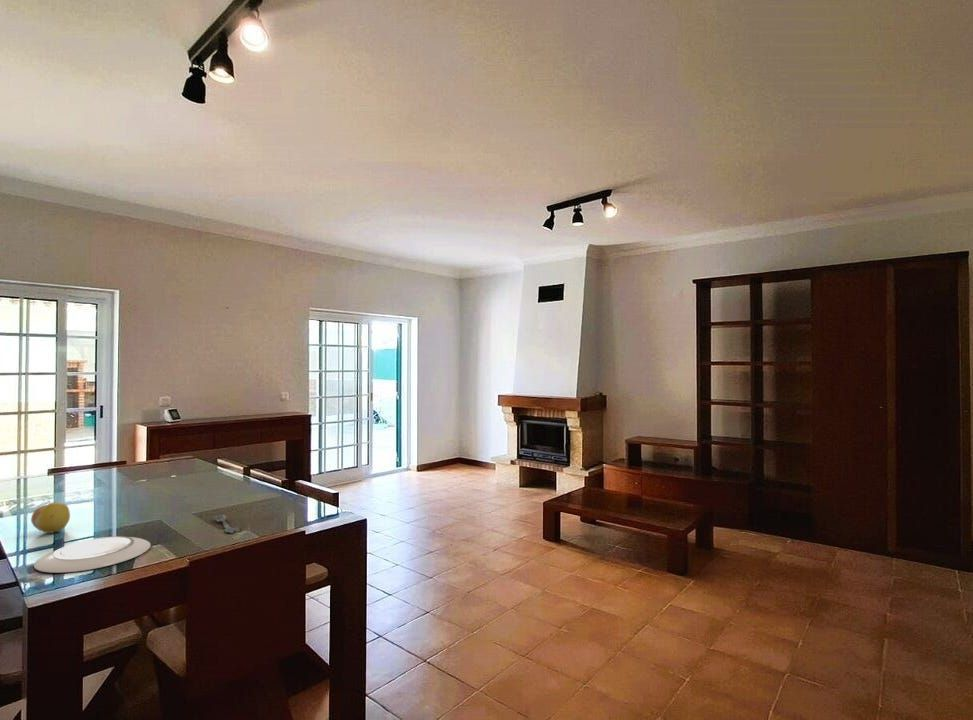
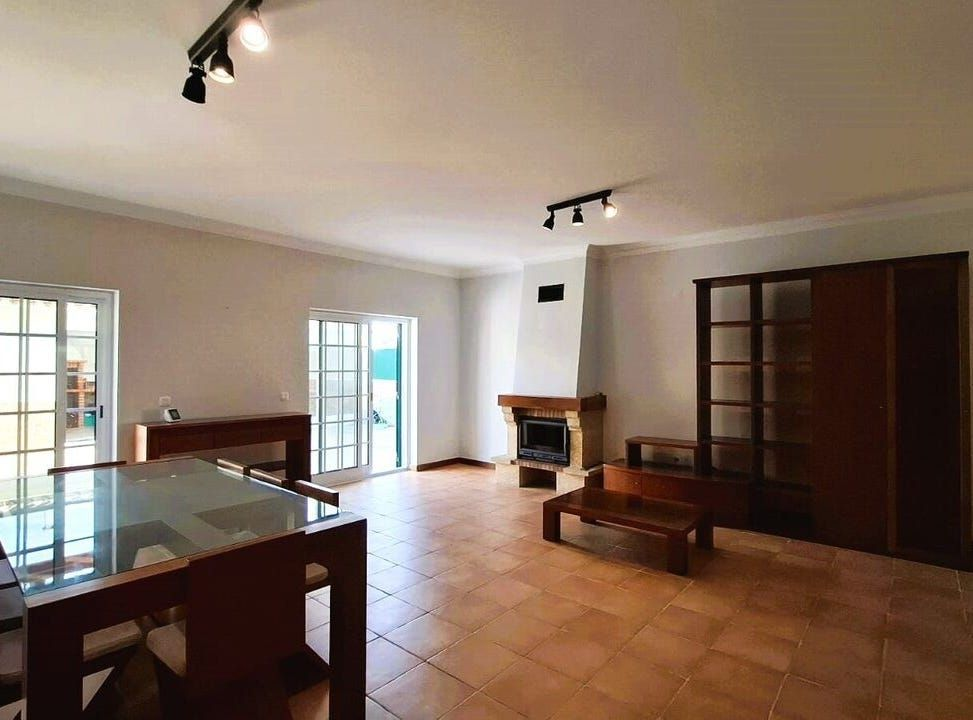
- plate (95, 550)
- fruit (50, 517)
- spoon (224, 522)
